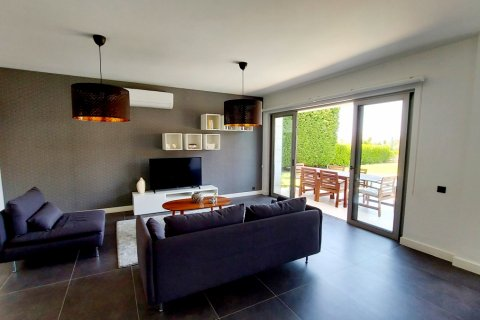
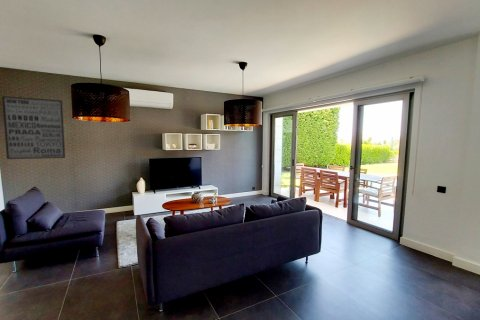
+ wall art (35, 128)
